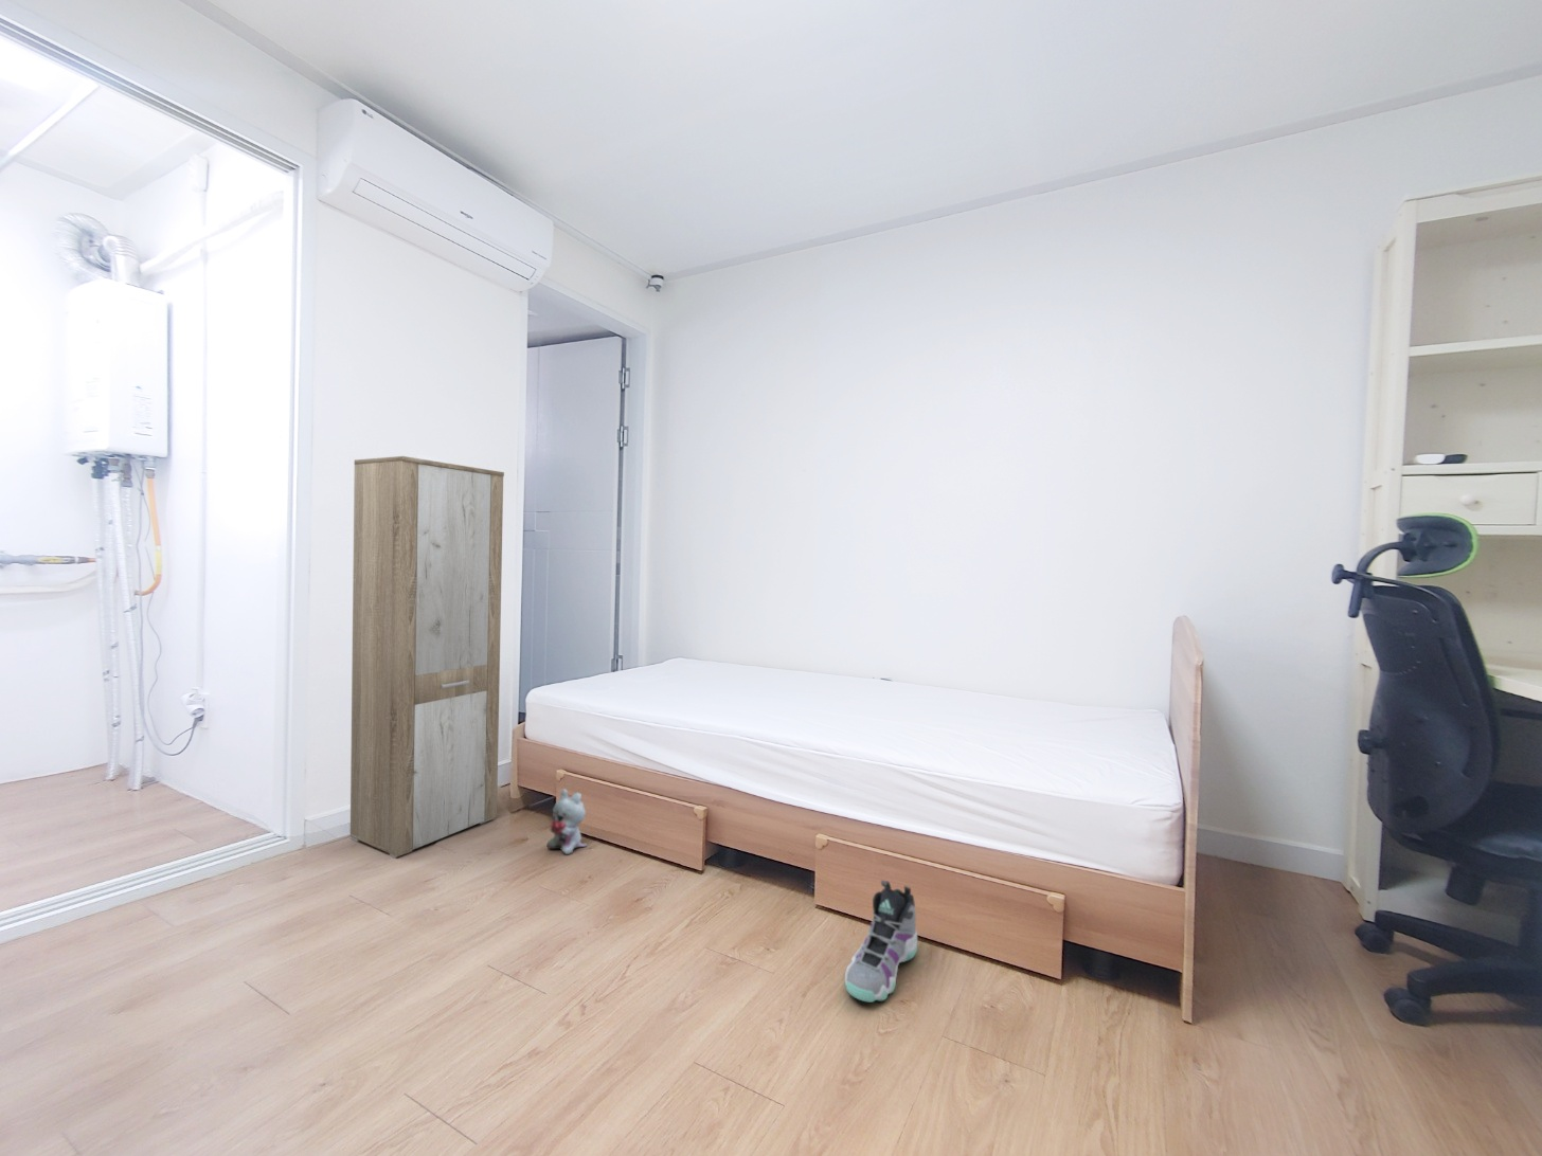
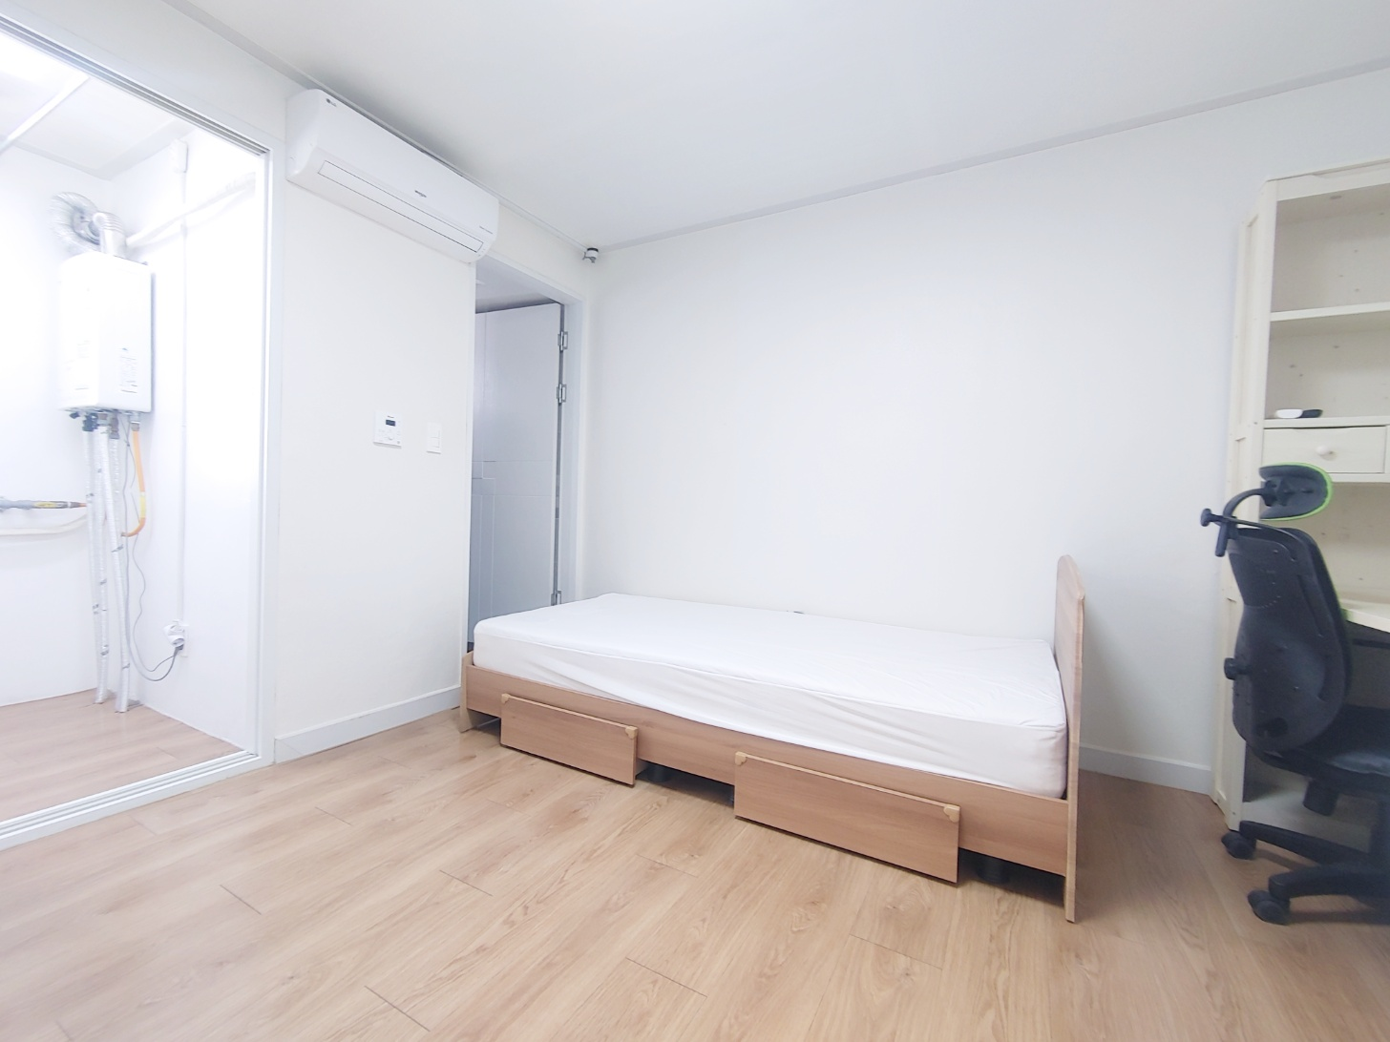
- plush toy (568, 818)
- sneaker (881, 928)
- cabinet (430, 648)
